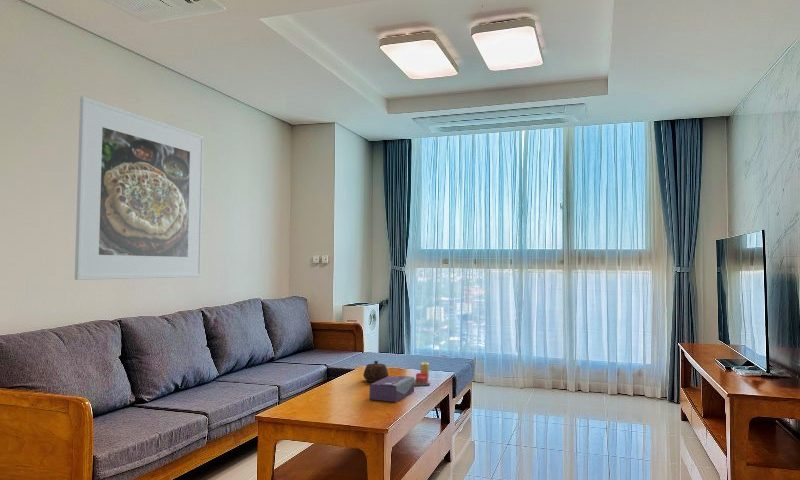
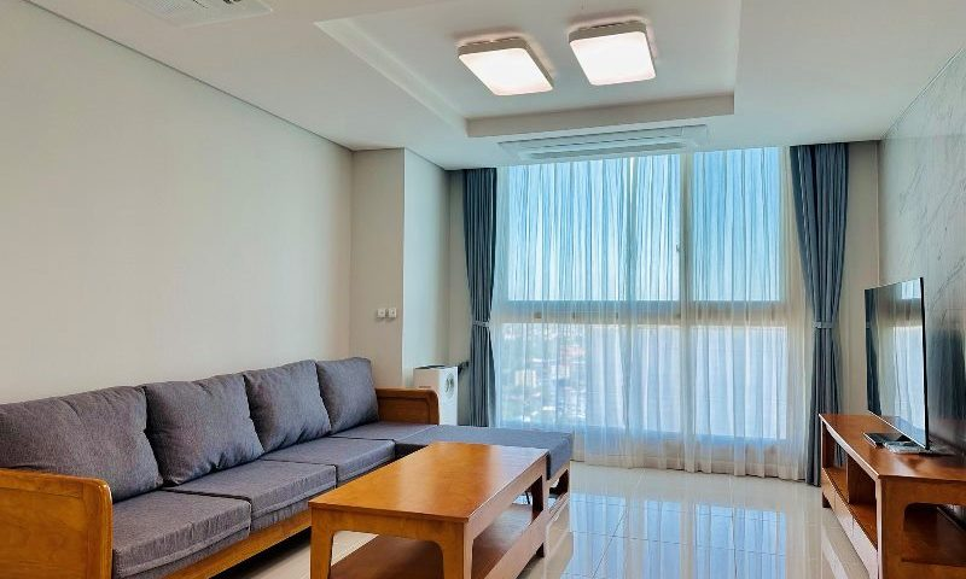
- teapot (375, 371)
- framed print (148, 198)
- tissue box (392, 387)
- candle (419, 373)
